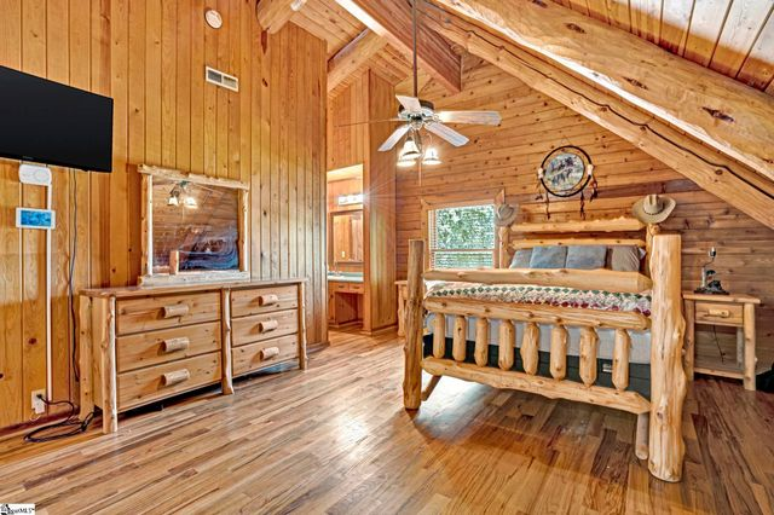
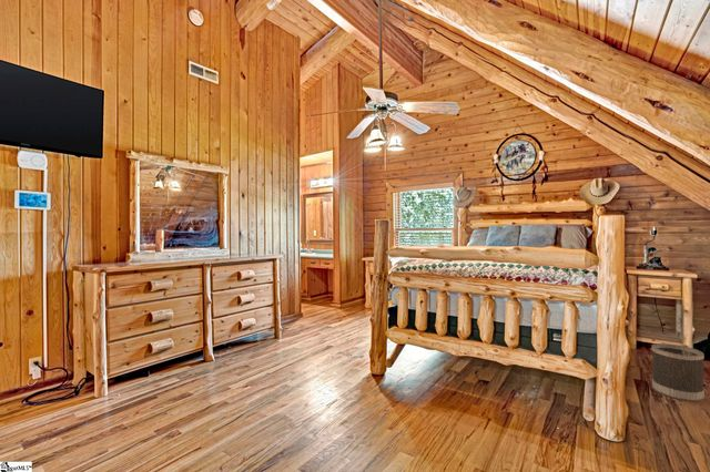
+ wastebasket (677, 371)
